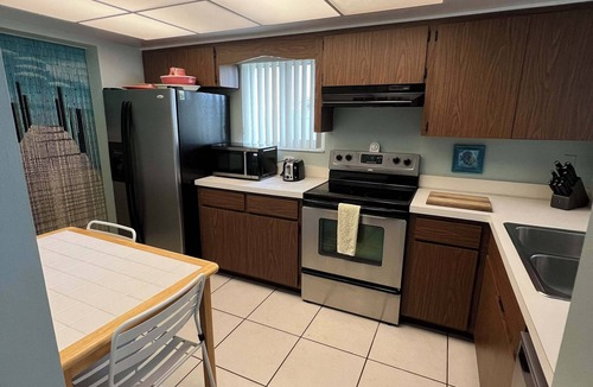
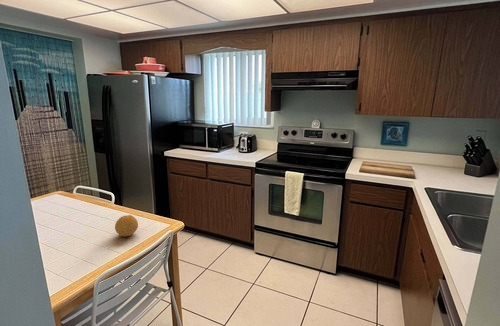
+ fruit (126, 225)
